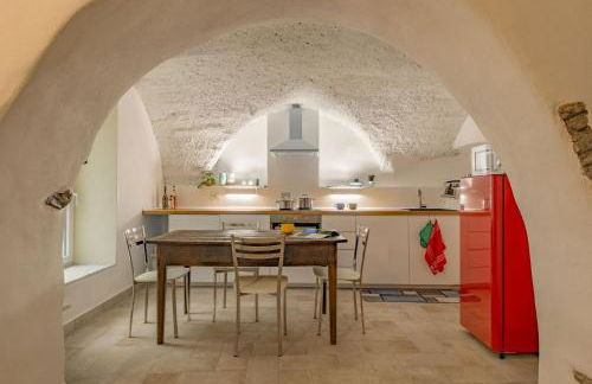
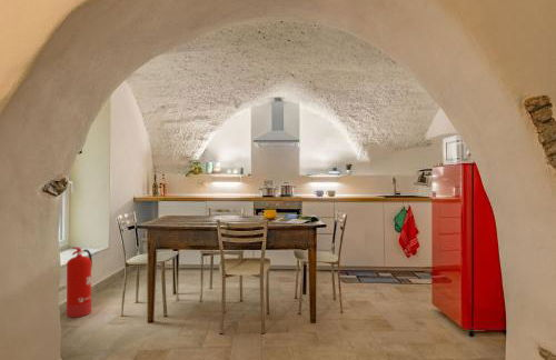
+ fire extinguisher (82, 278)
